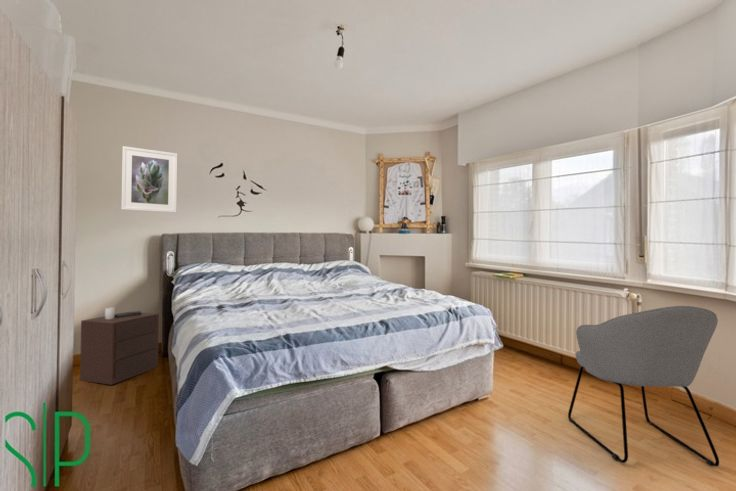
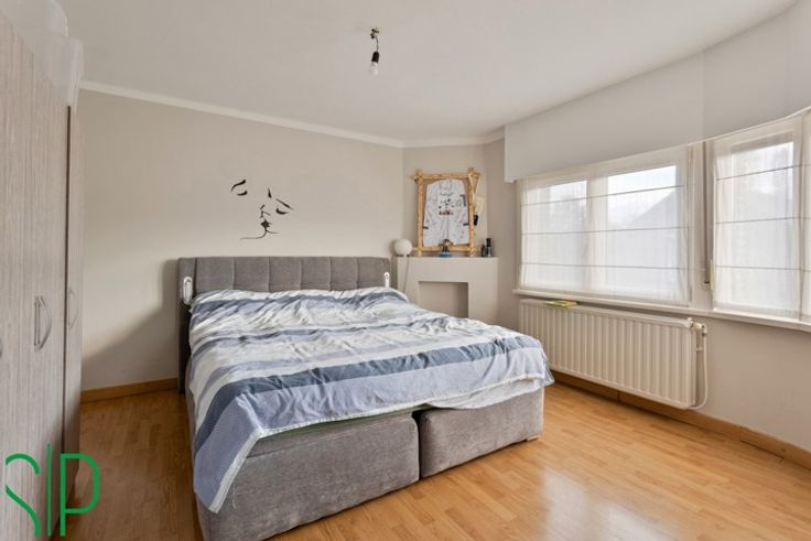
- nightstand (122, 340)
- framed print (150, 180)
- chair (640, 371)
